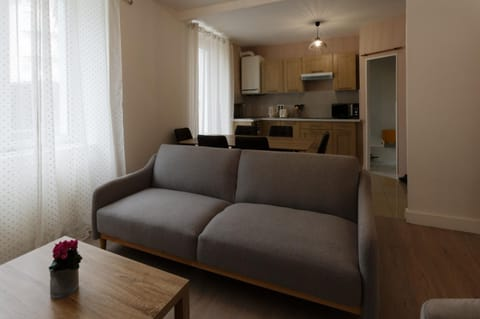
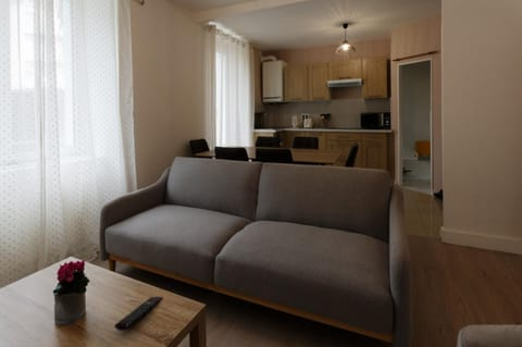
+ remote control (140, 311)
